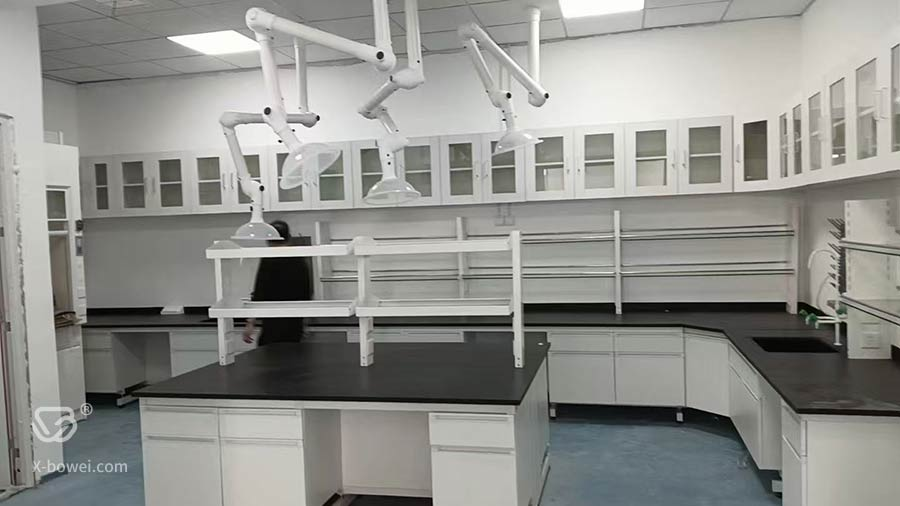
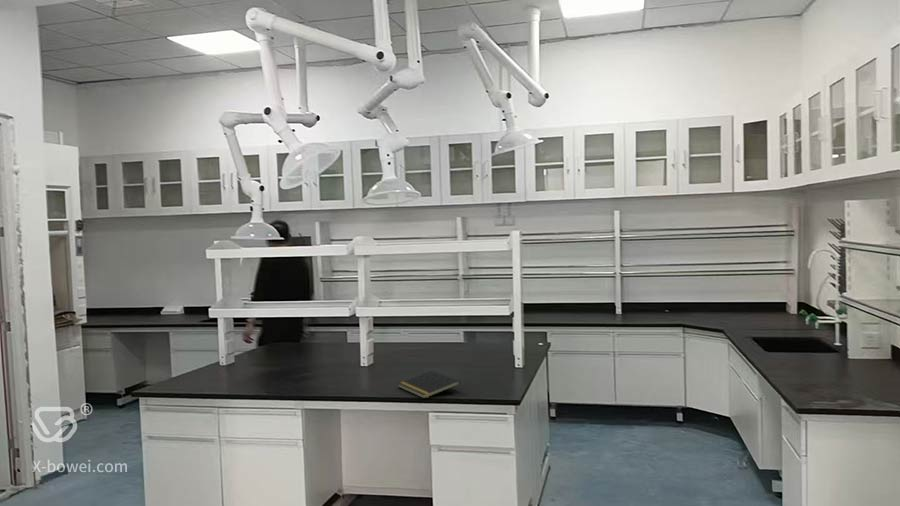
+ notepad (428, 383)
